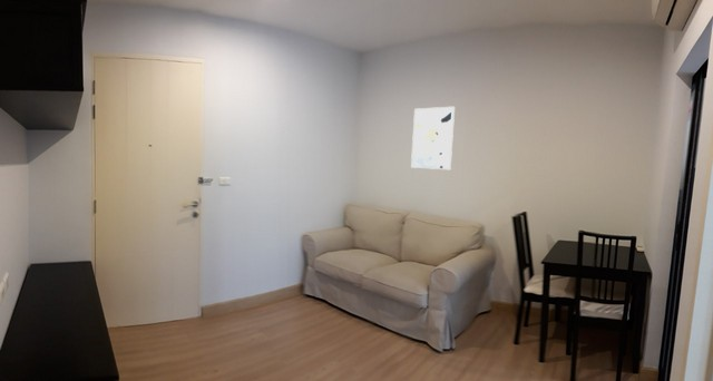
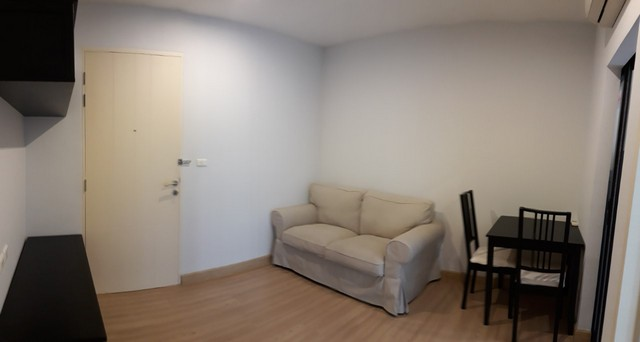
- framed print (431, 138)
